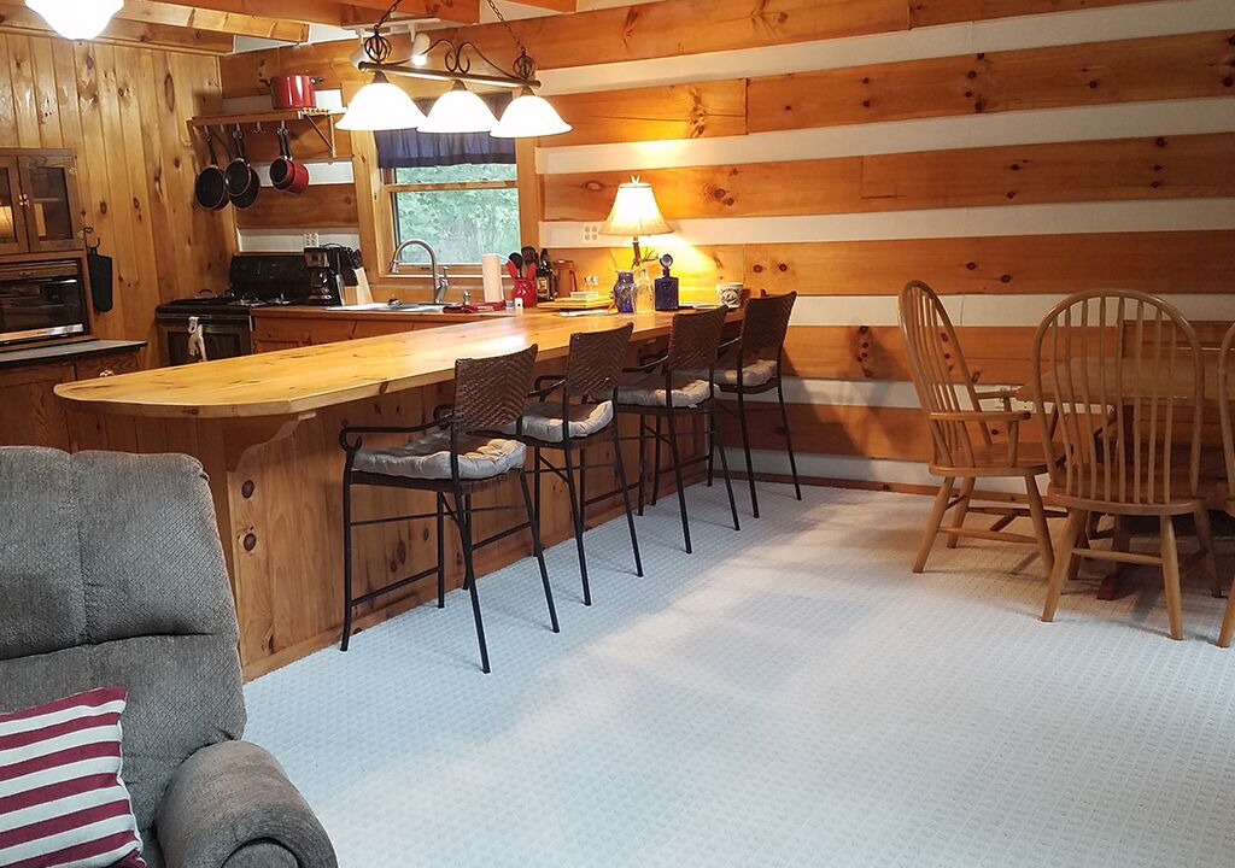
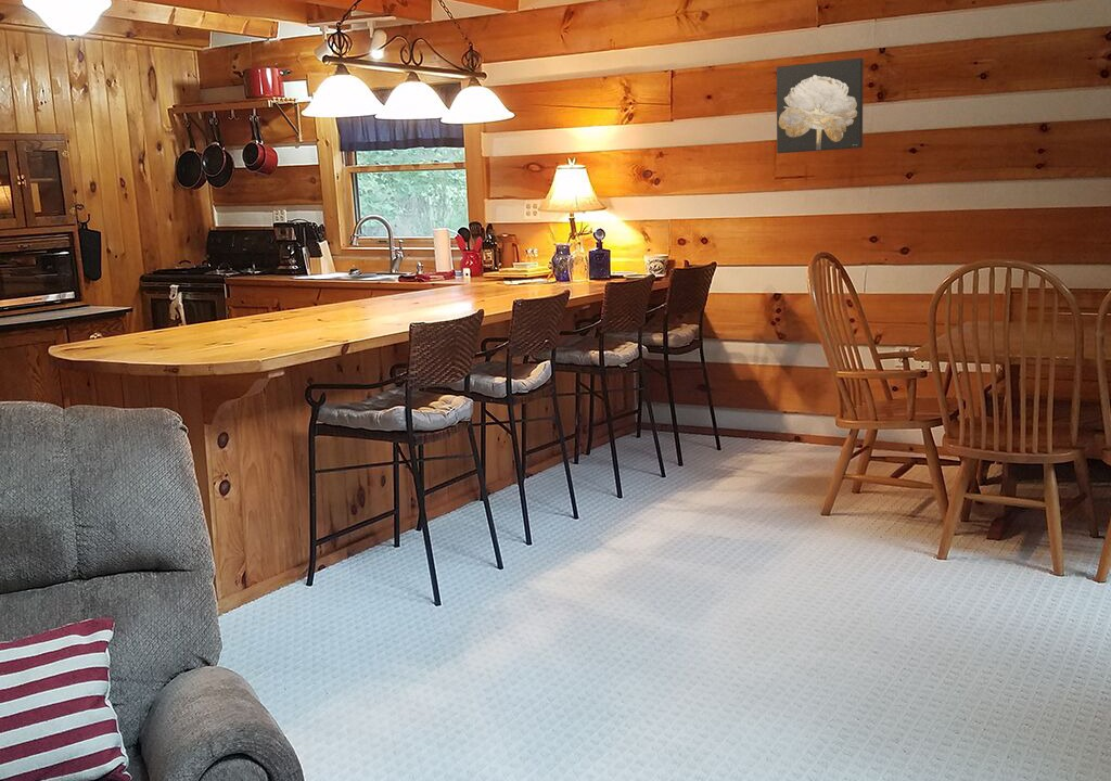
+ wall art (819, 106)
